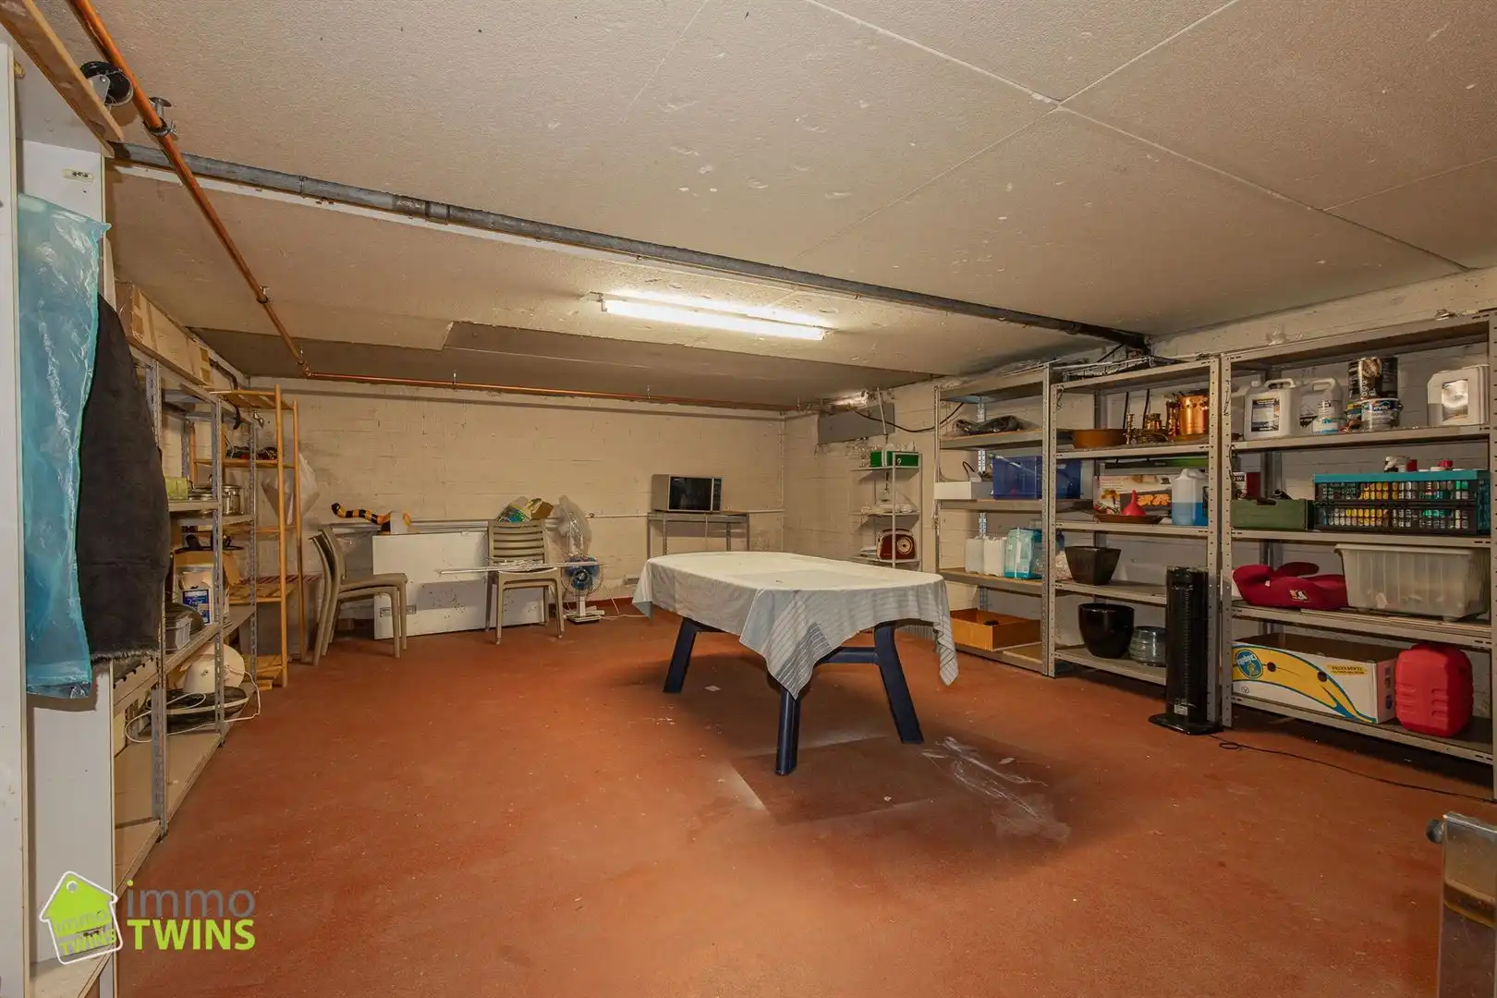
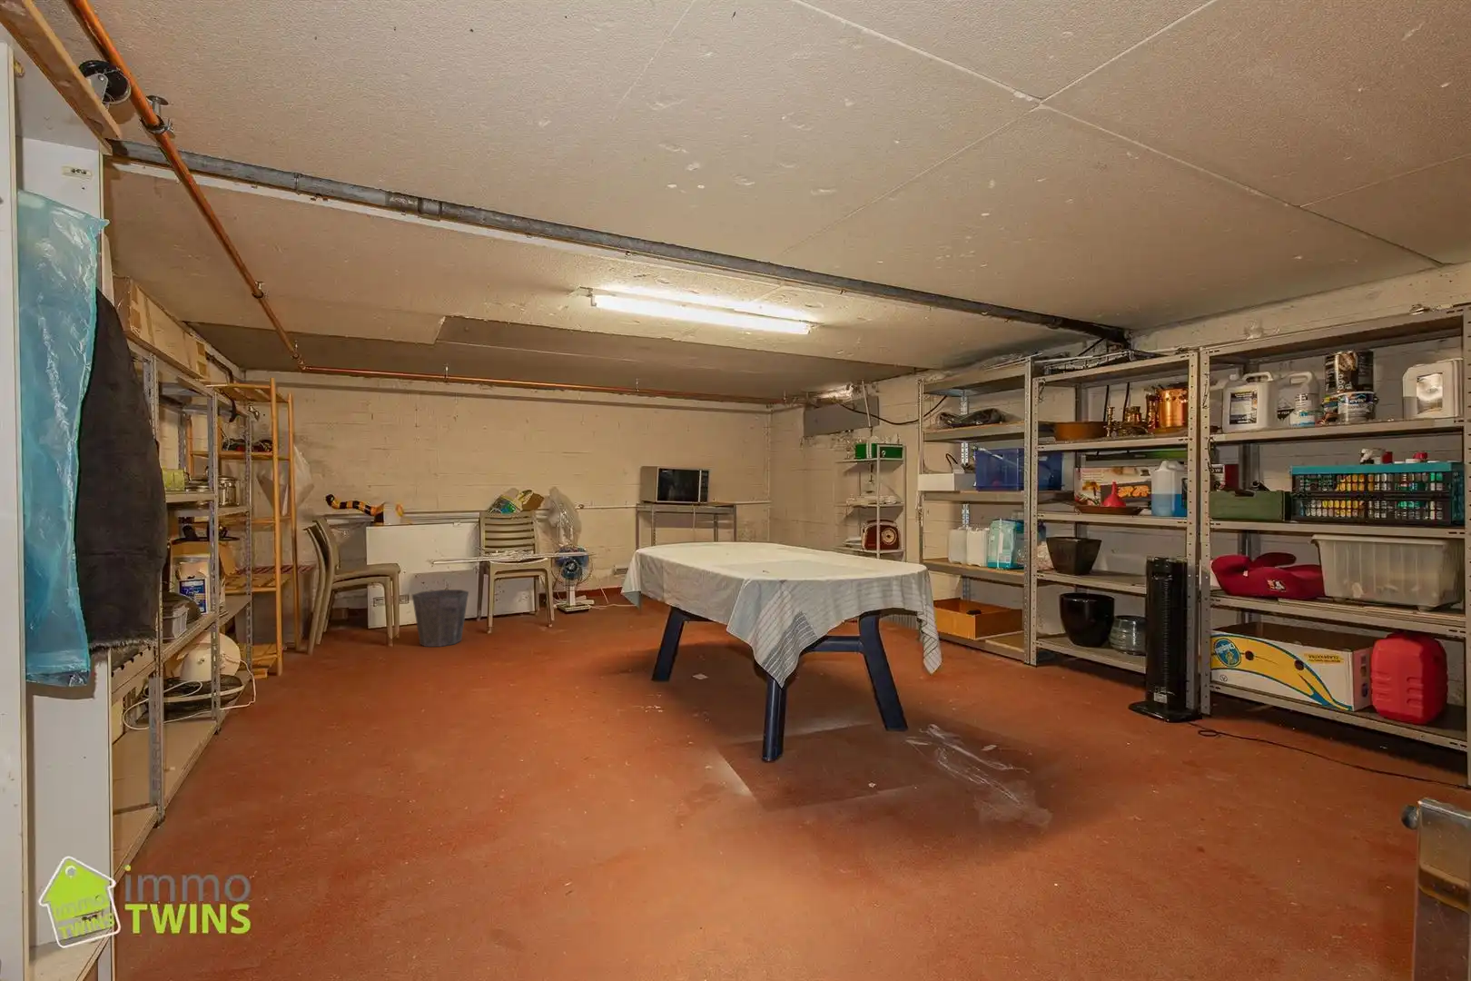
+ waste bin (440, 618)
